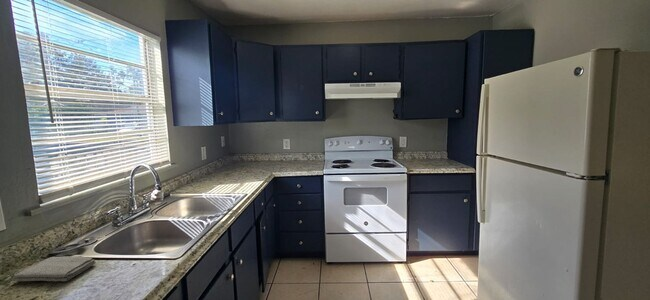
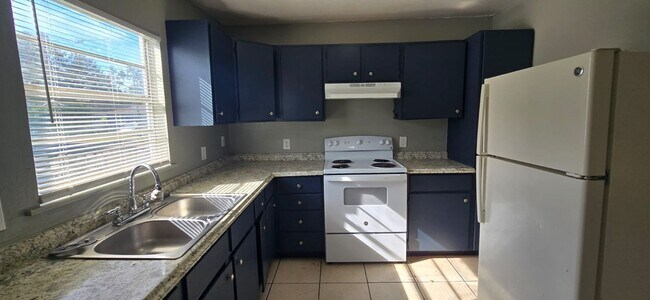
- washcloth (56, 268)
